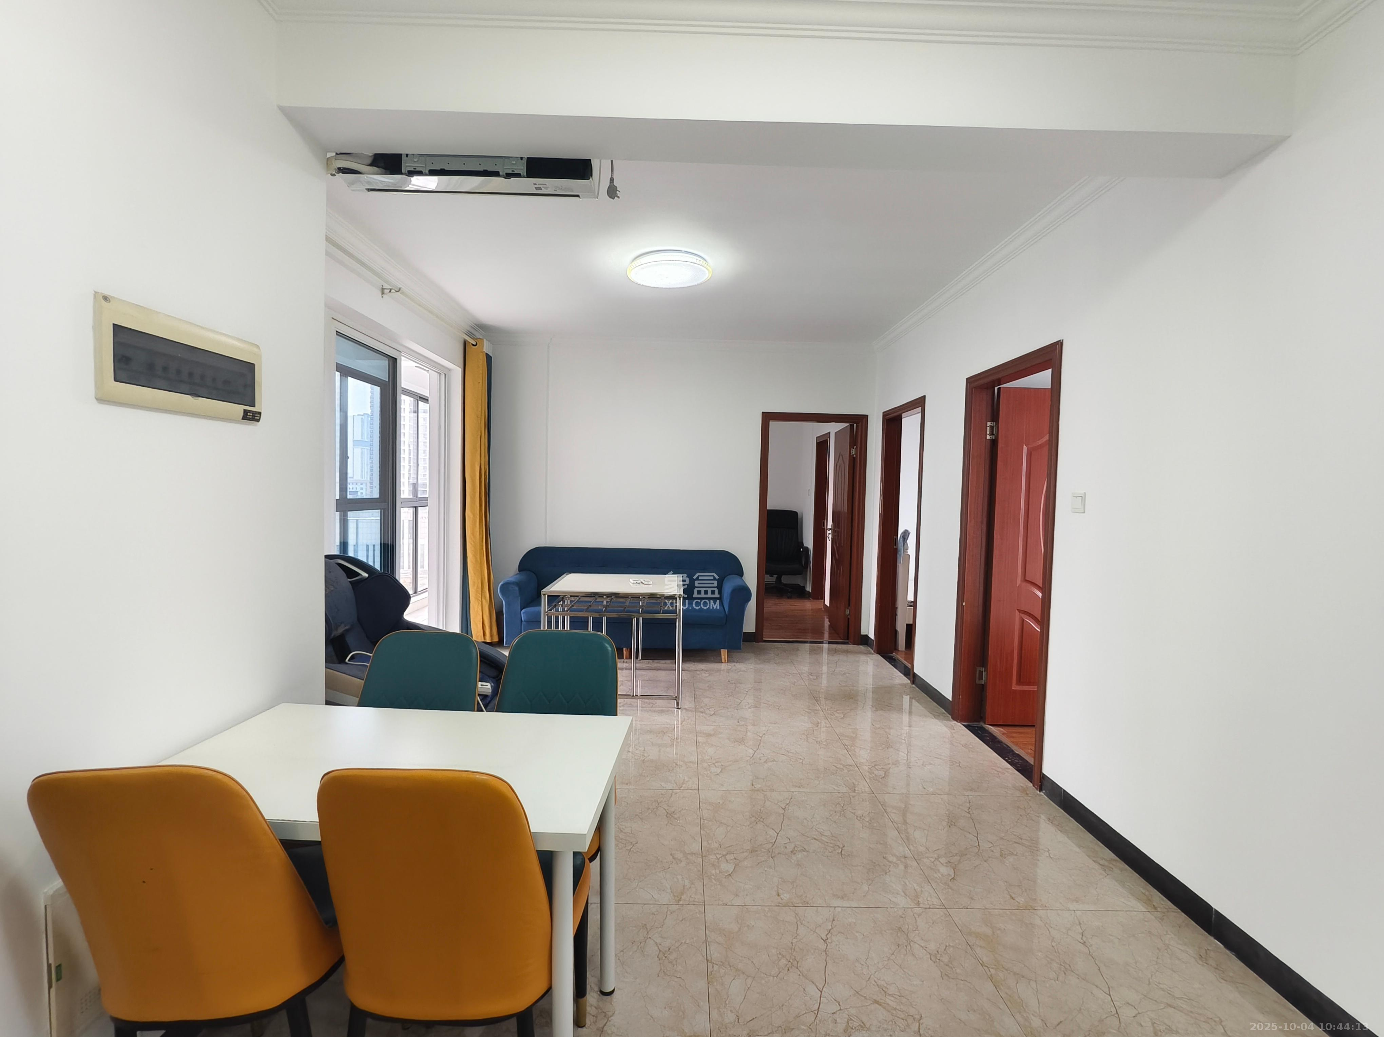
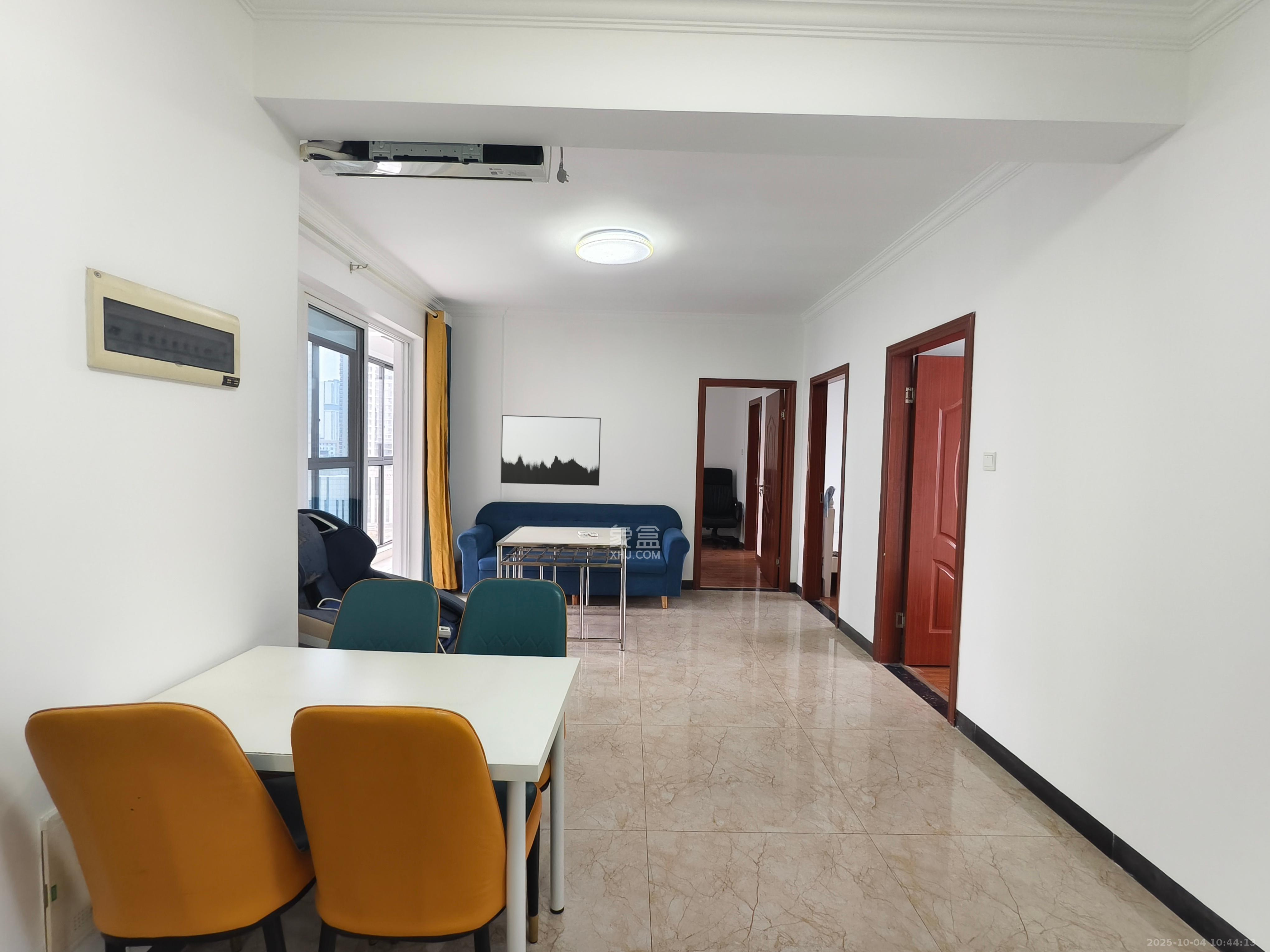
+ wall art (551, 450)
